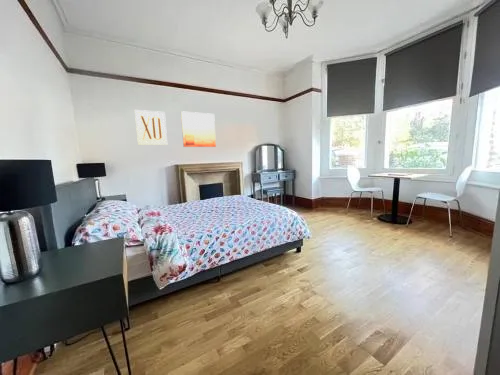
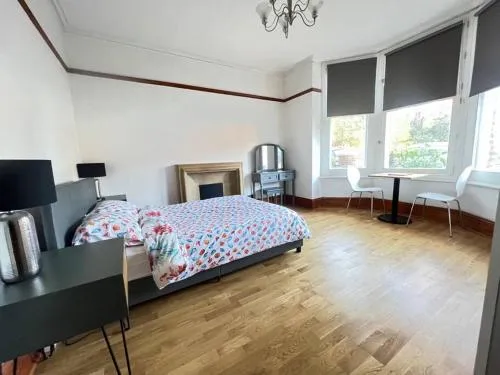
- wall art (151, 128)
- wall art (199, 130)
